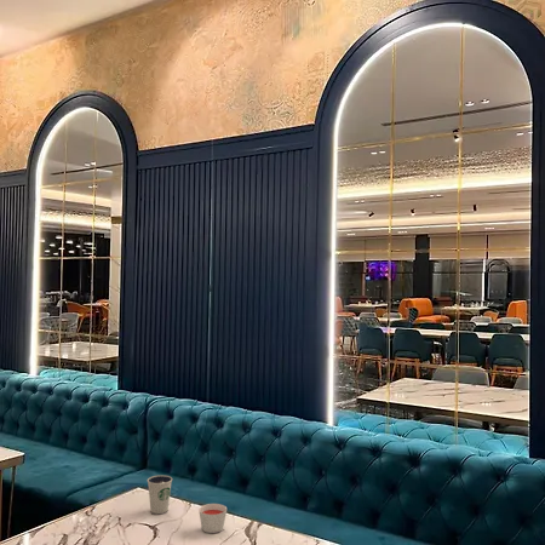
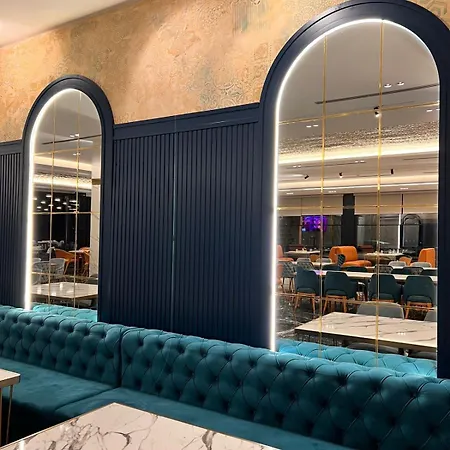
- candle (212, 518)
- dixie cup (159, 494)
